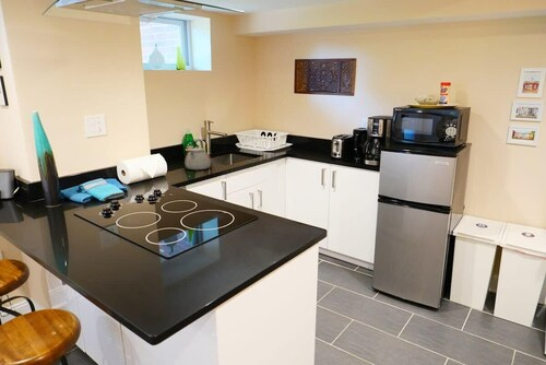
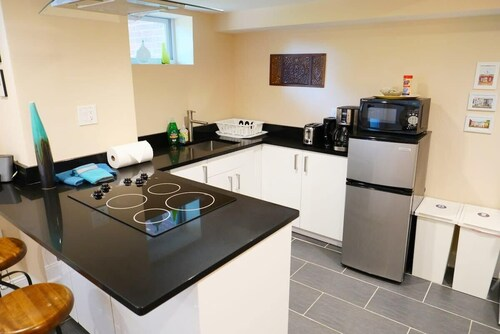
- kettle (197, 154)
